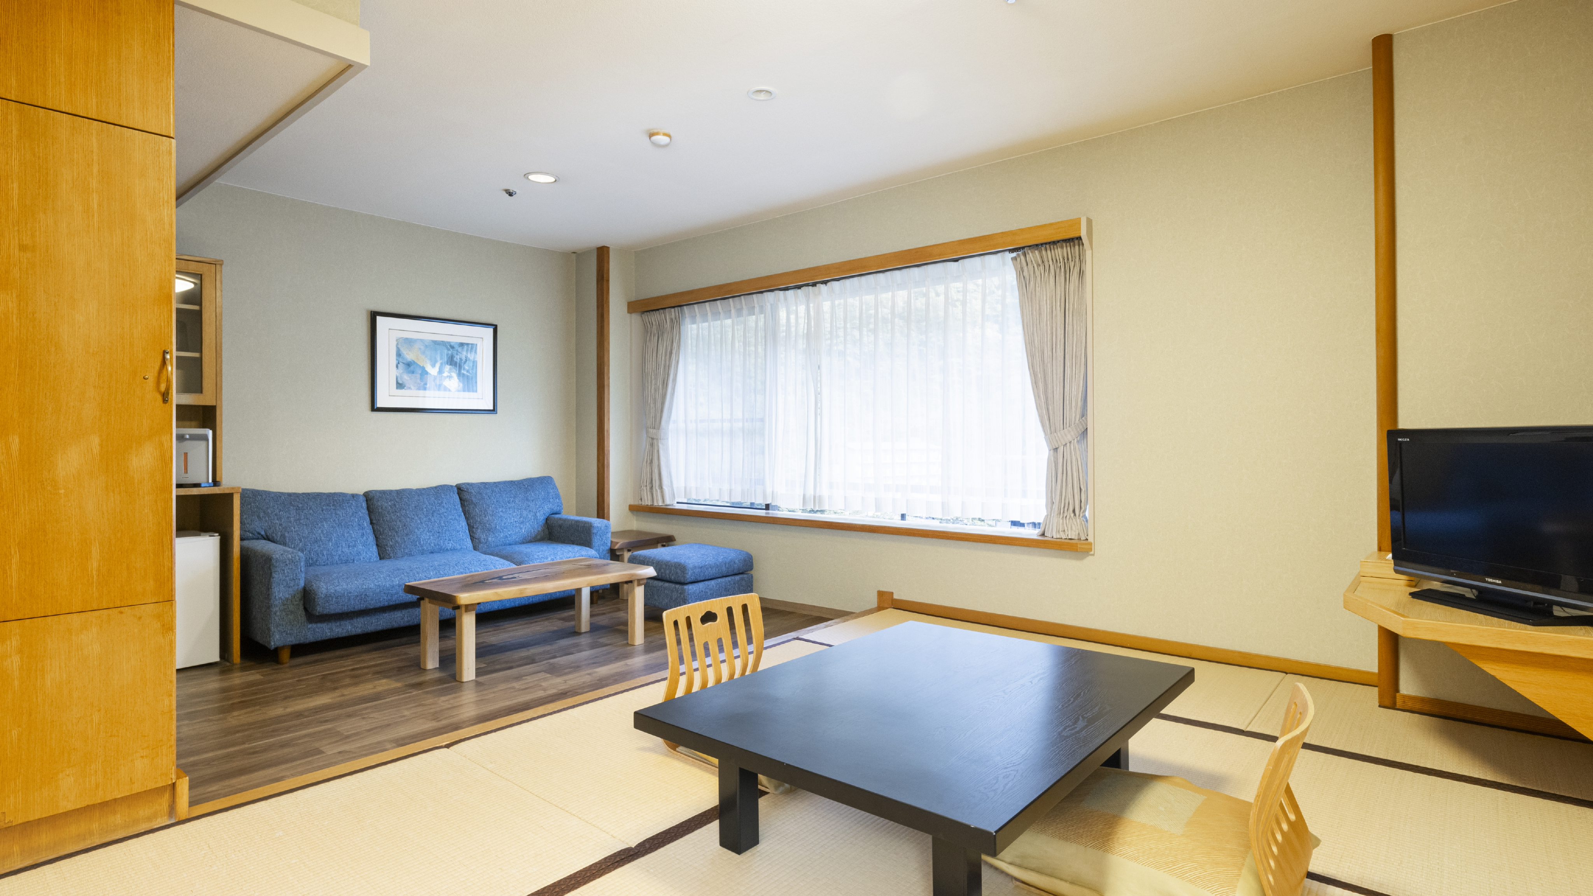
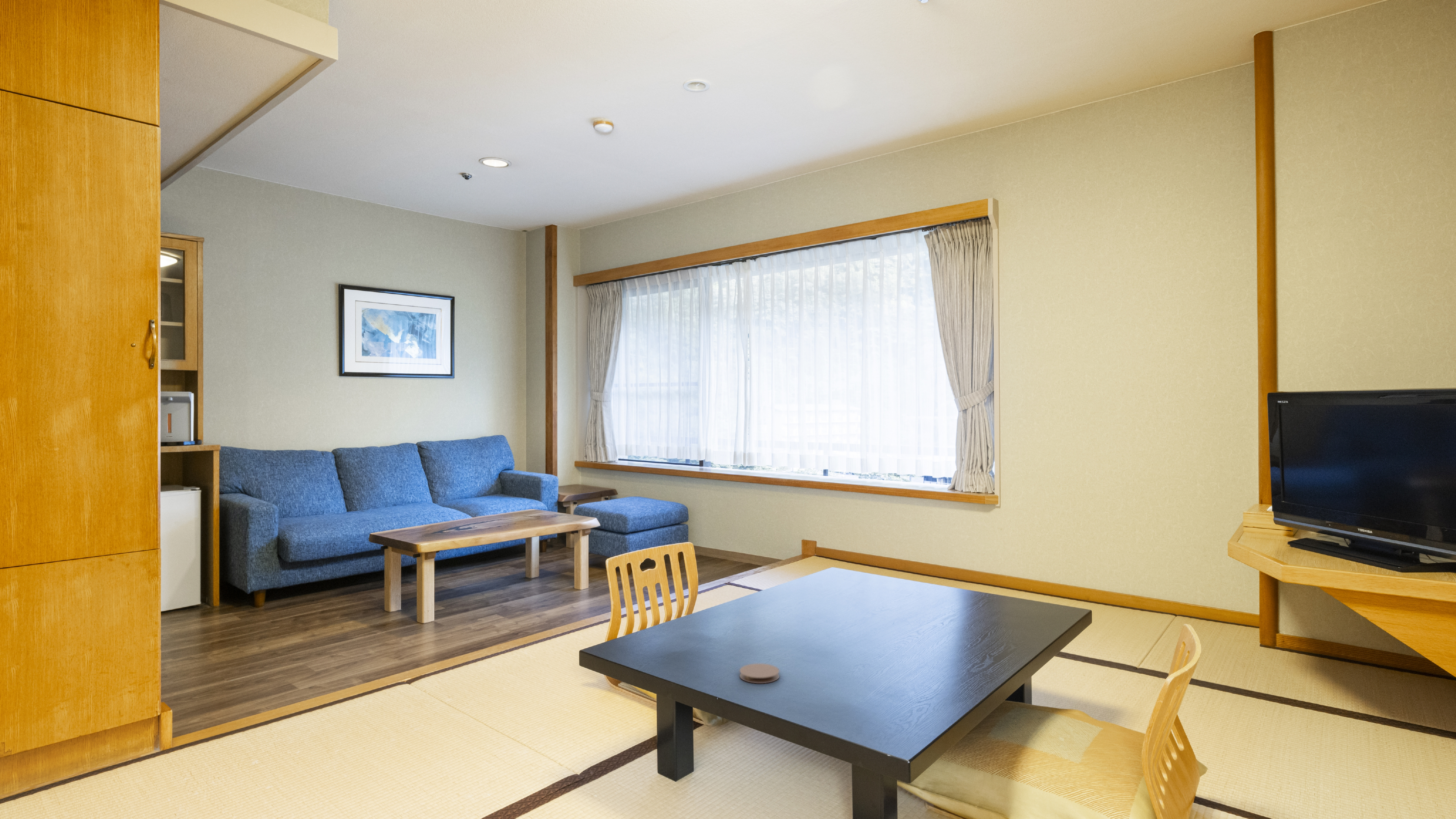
+ coaster (759, 673)
